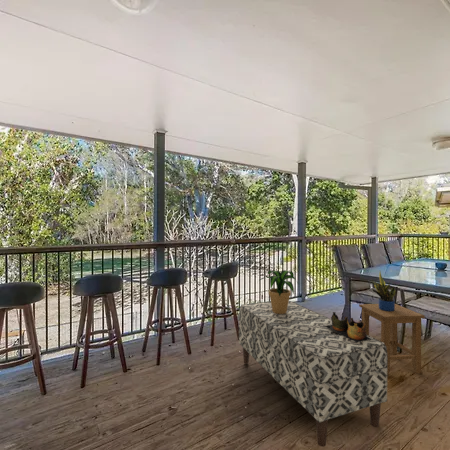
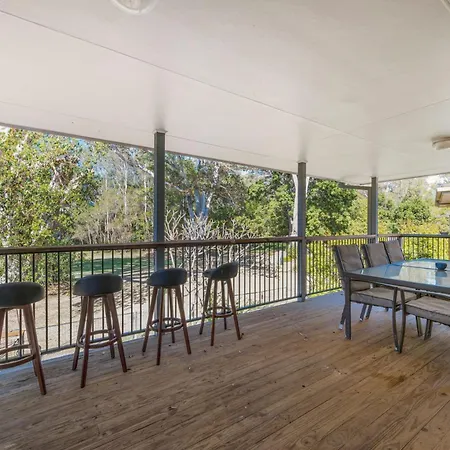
- potted plant (382, 289)
- decorative bowl (347, 324)
- stool (389, 337)
- bench (298, 354)
- potted plant (279, 291)
